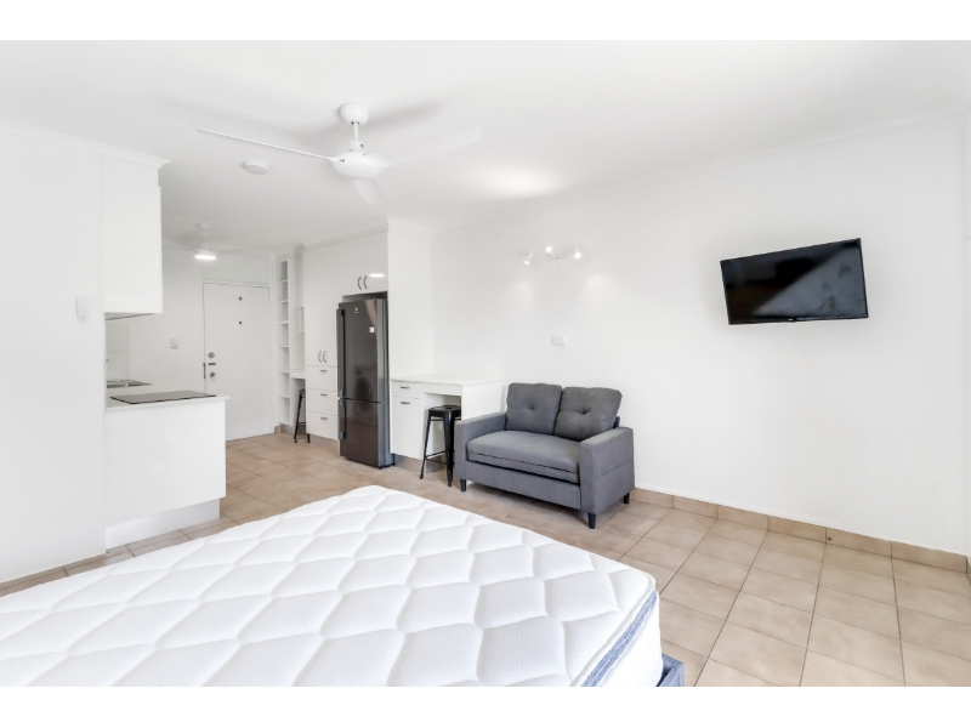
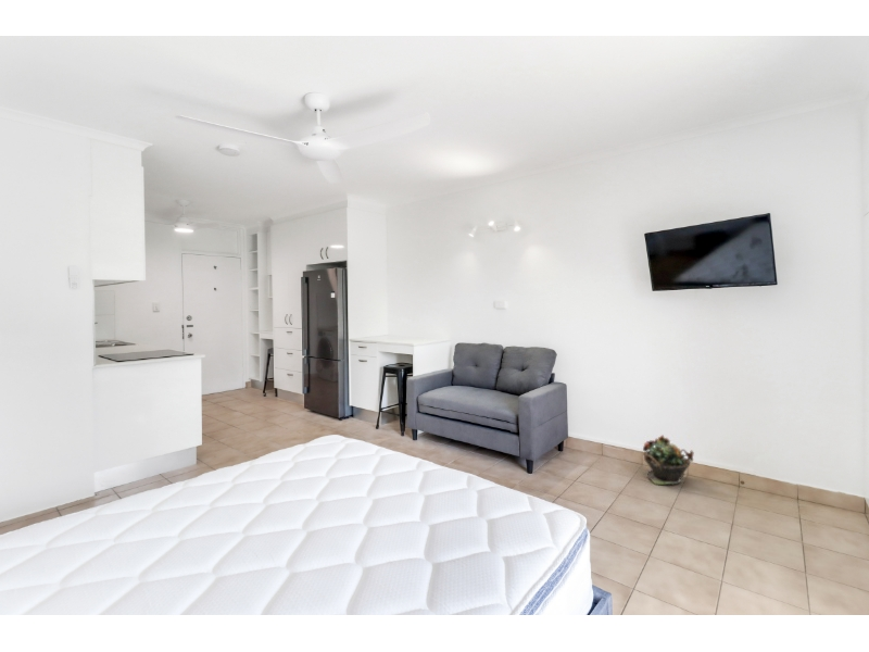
+ potted plant (668, 457)
